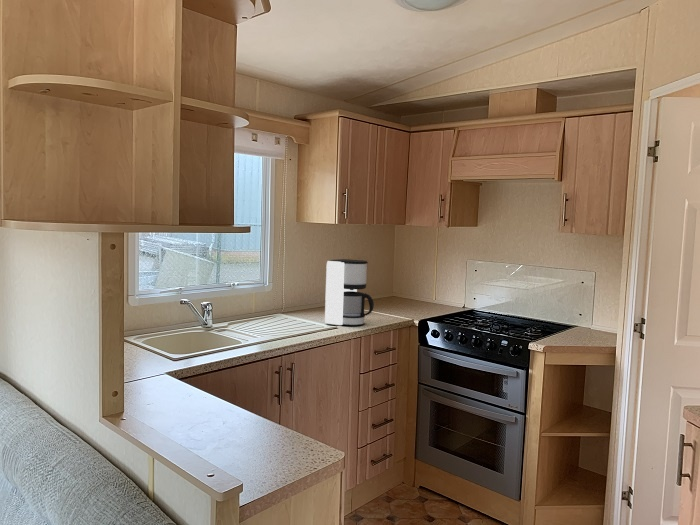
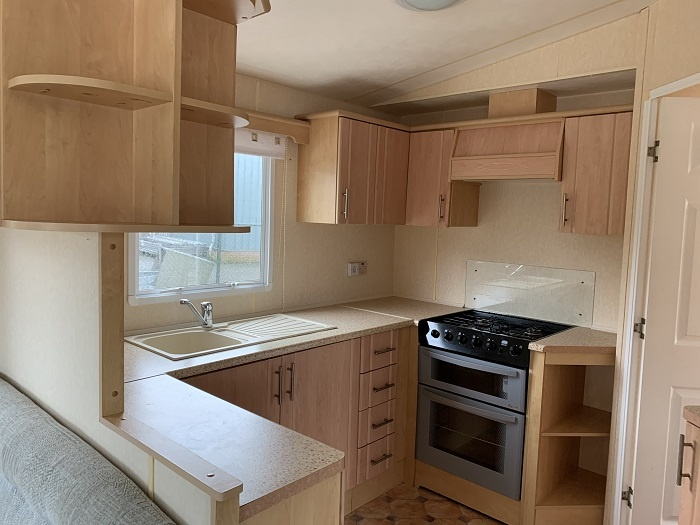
- coffee maker (352, 292)
